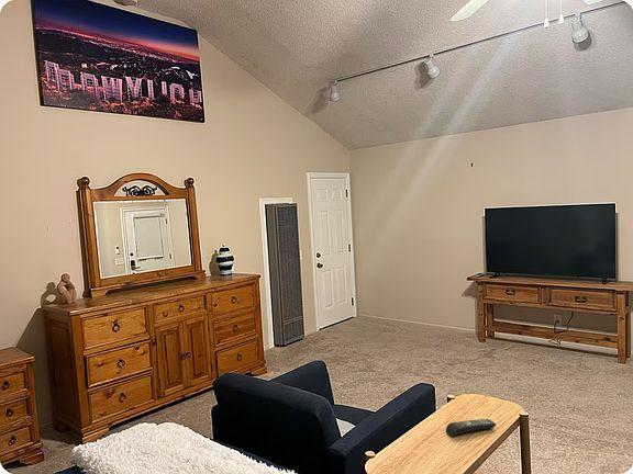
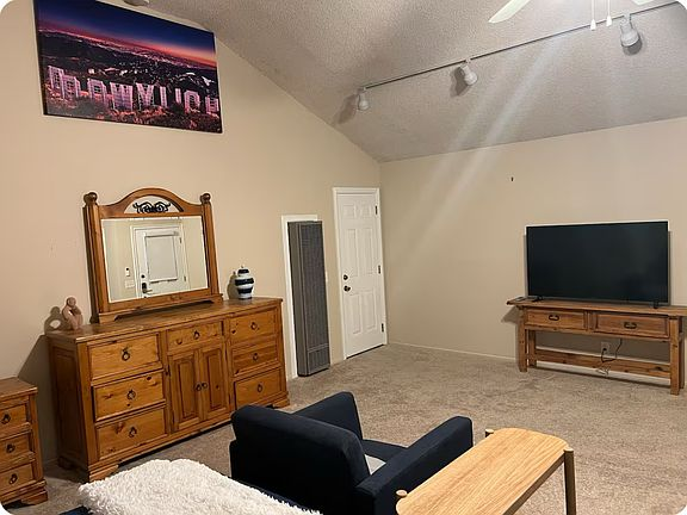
- remote control (470, 426)
